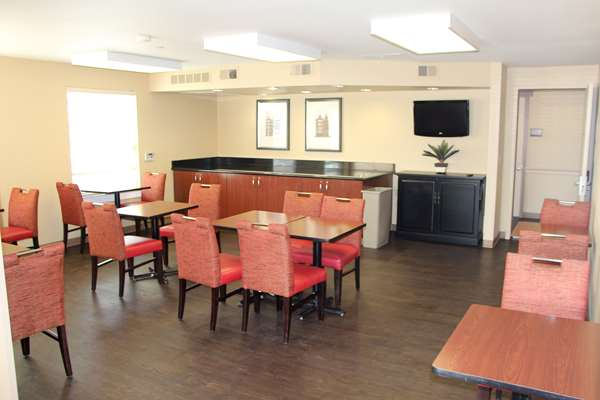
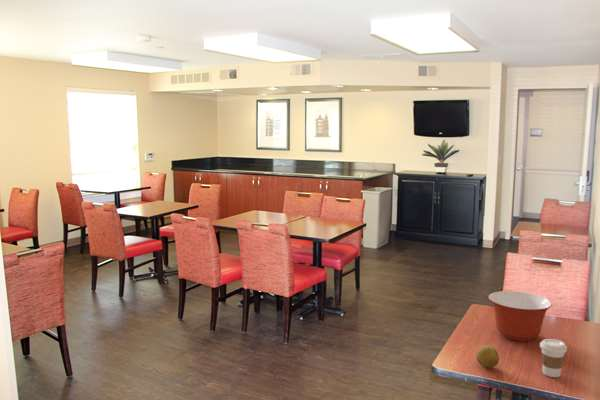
+ mixing bowl (518, 317)
+ fruit (488, 356)
+ coffee cup (552, 358)
